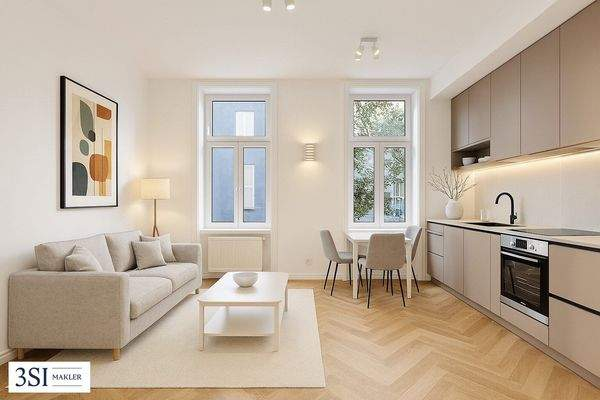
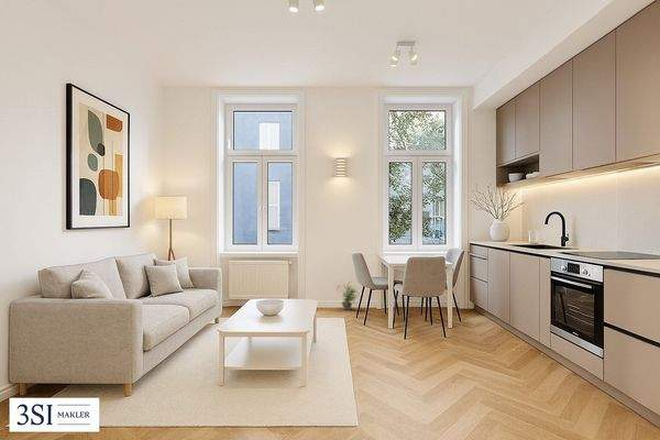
+ potted plant (349, 295)
